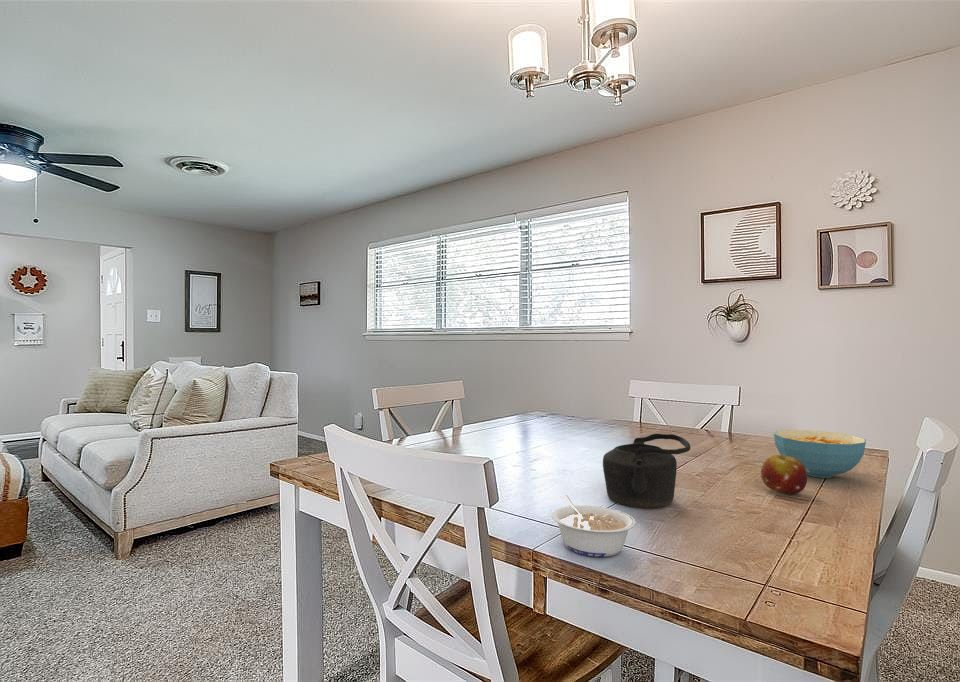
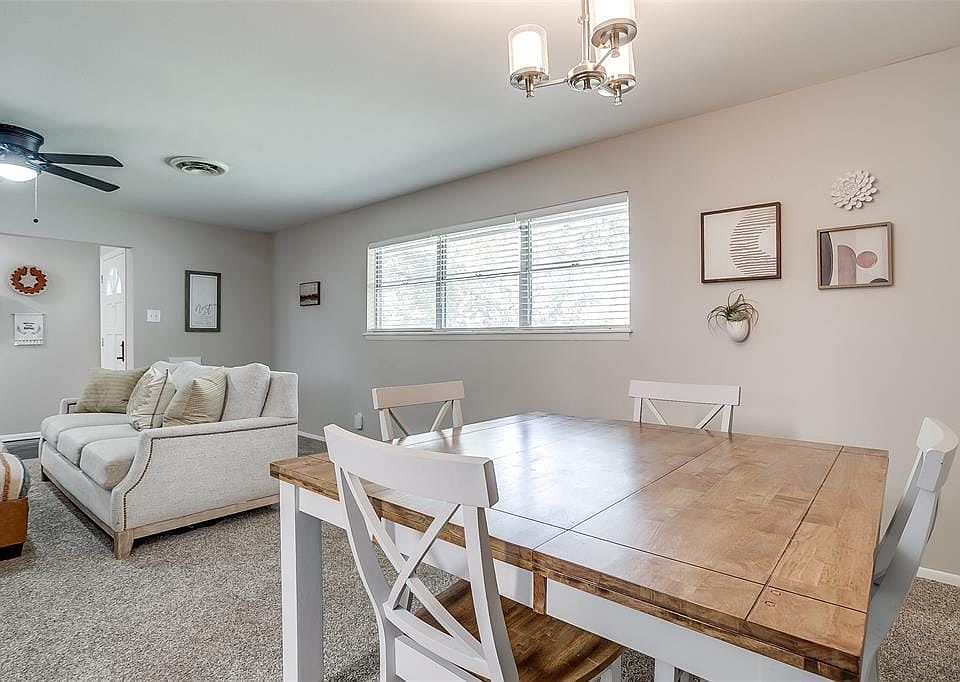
- teapot (643, 471)
- cereal bowl (818, 455)
- legume (589, 528)
- fruit (783, 474)
